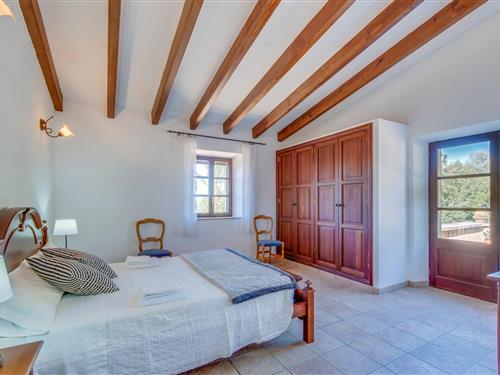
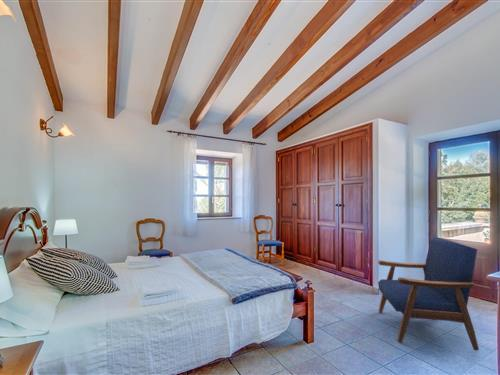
+ armchair (421, 284)
